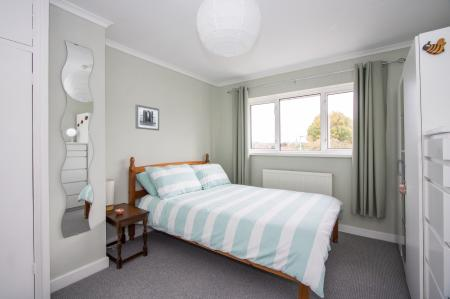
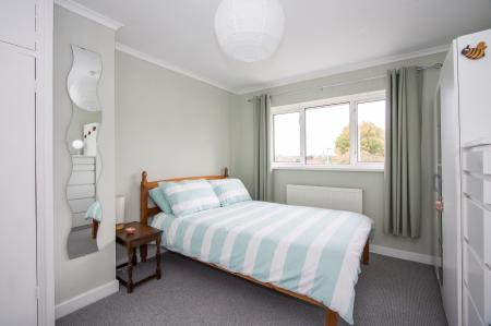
- wall art (147, 118)
